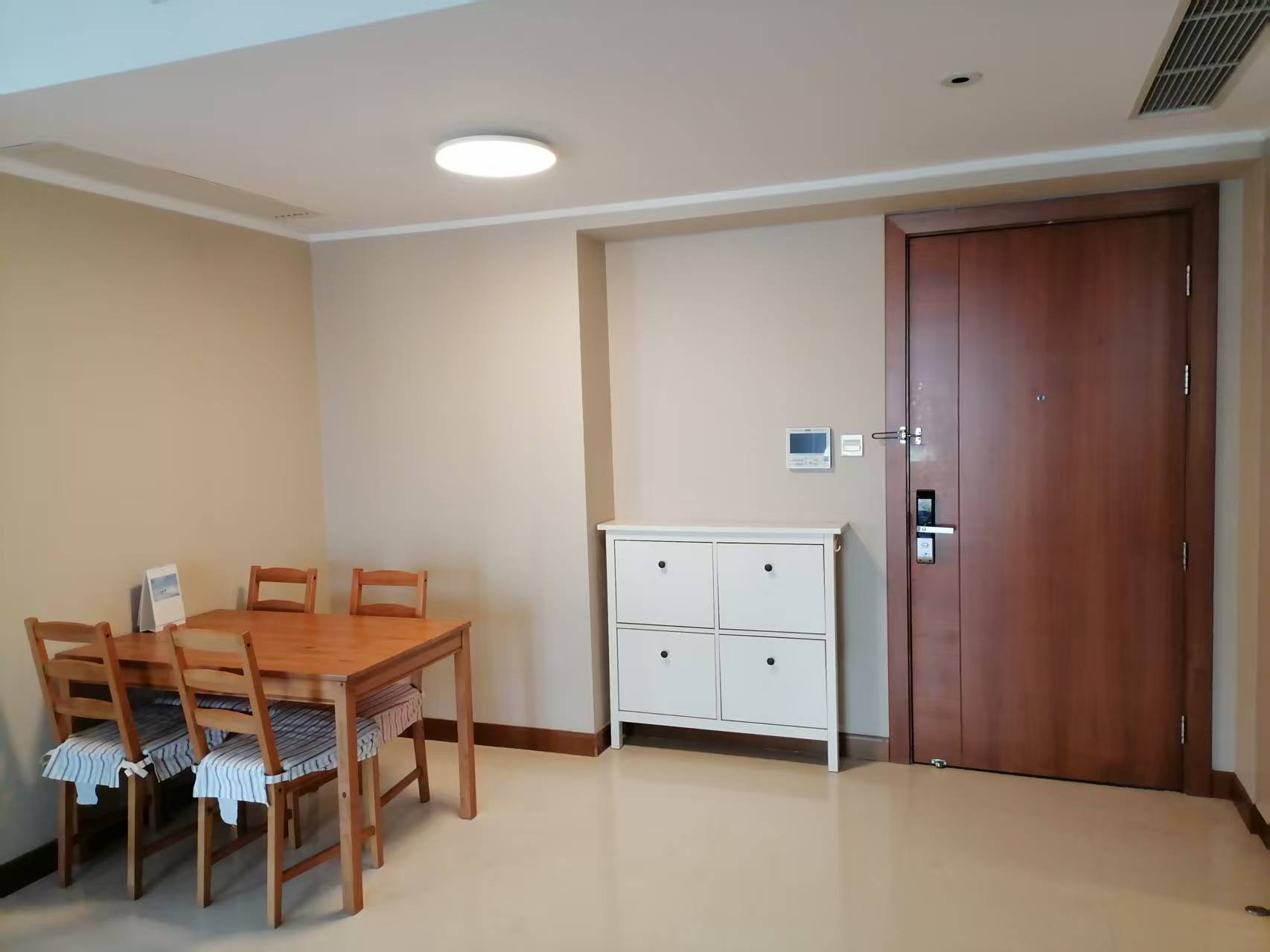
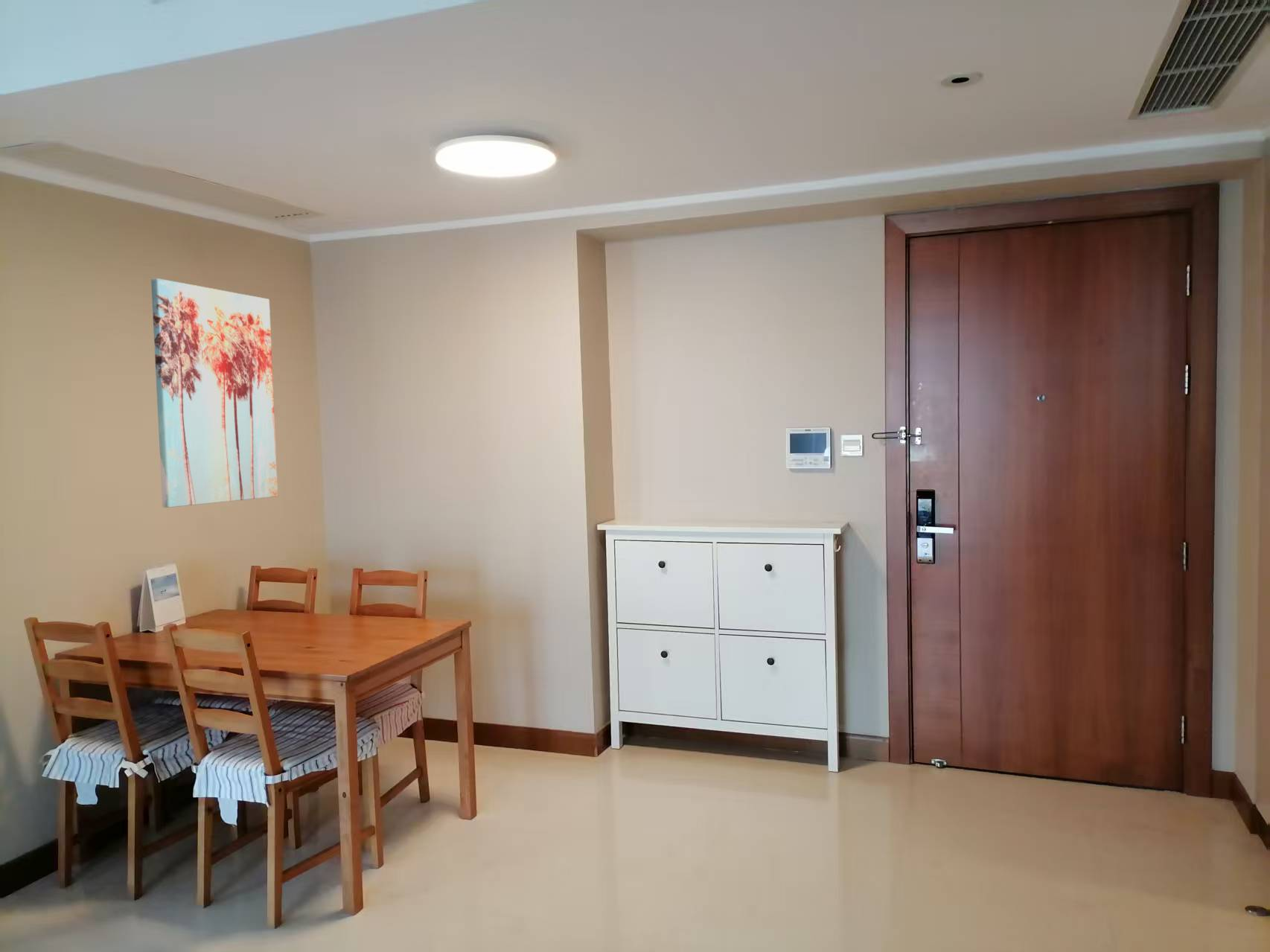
+ wall art (220, 396)
